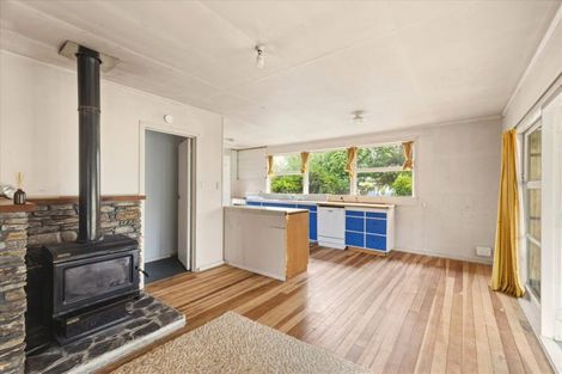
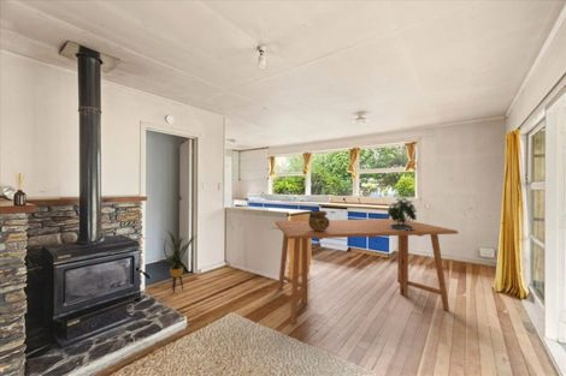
+ dining table (355, 235)
+ house plant (177, 259)
+ potted plant (401, 211)
+ ceramic pot (318, 220)
